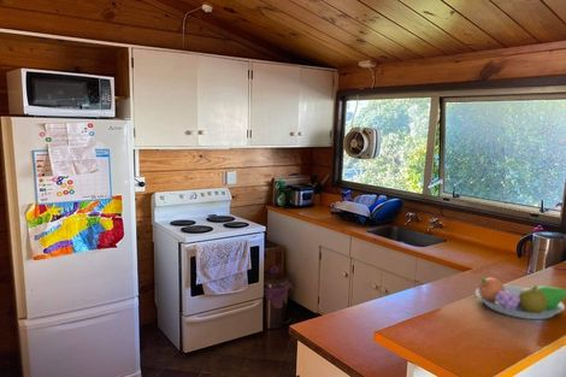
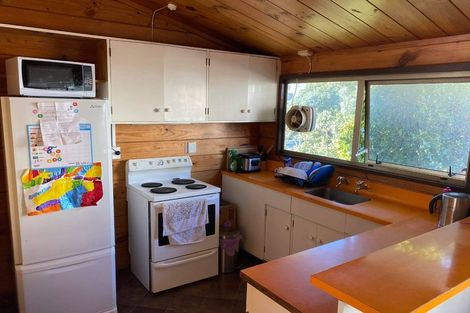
- fruit bowl (521, 291)
